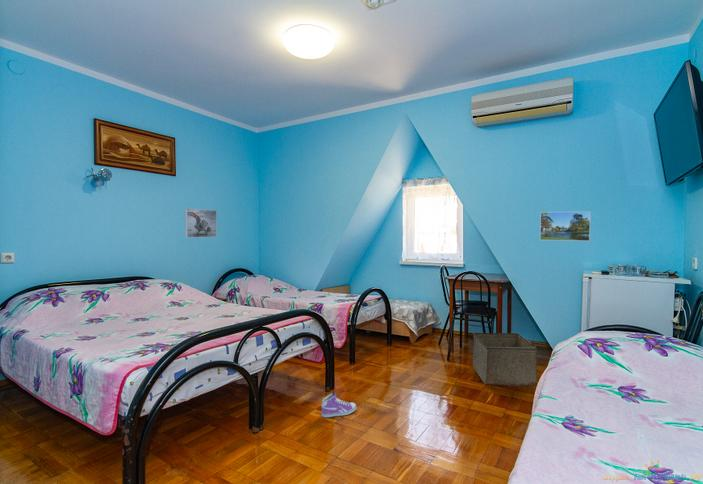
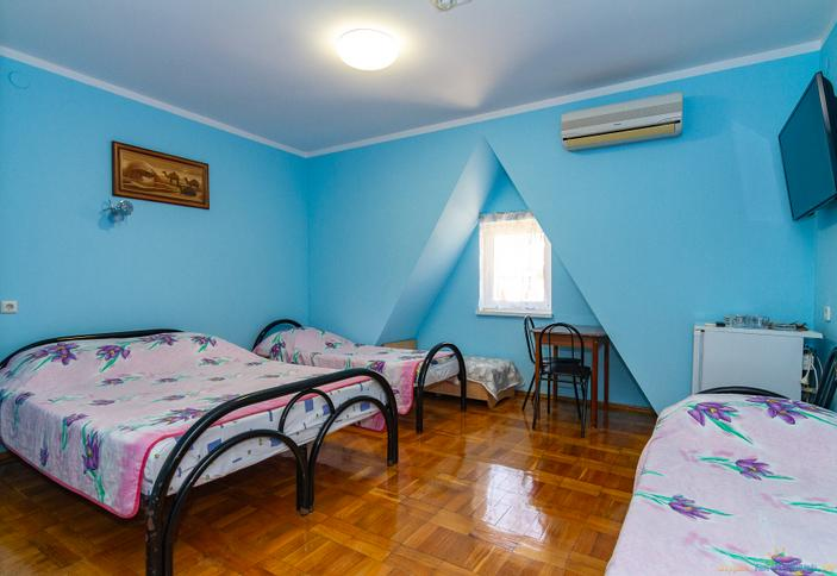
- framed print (201, 223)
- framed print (564, 226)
- storage bin (502, 357)
- sneaker (339, 403)
